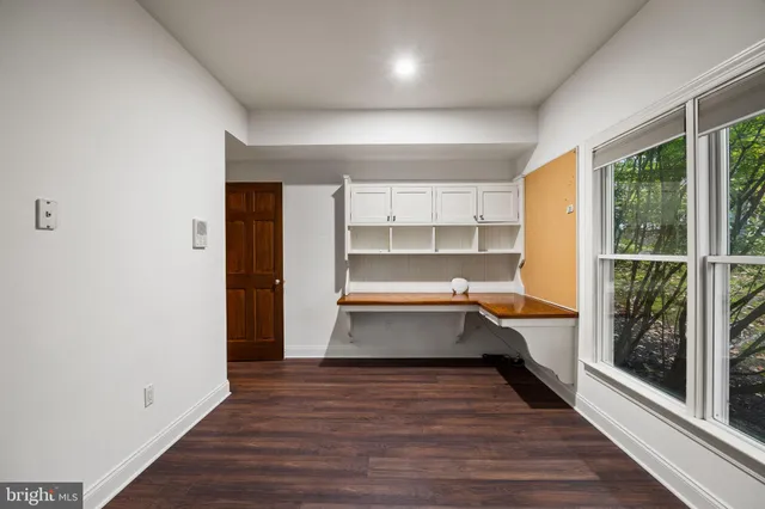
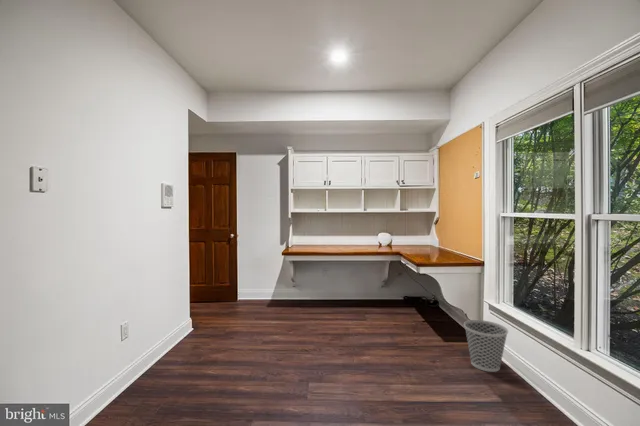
+ wastebasket (485, 345)
